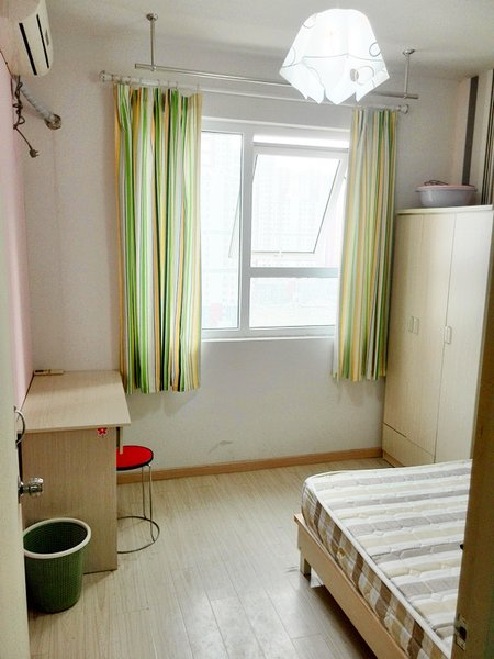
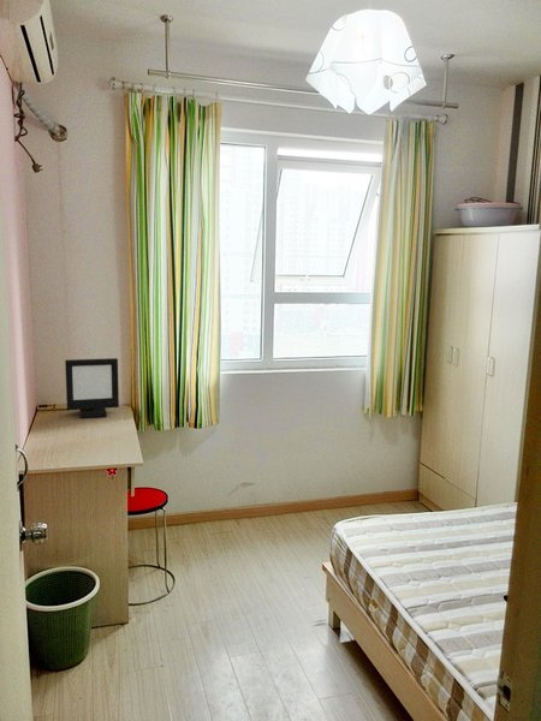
+ picture frame (91, 386)
